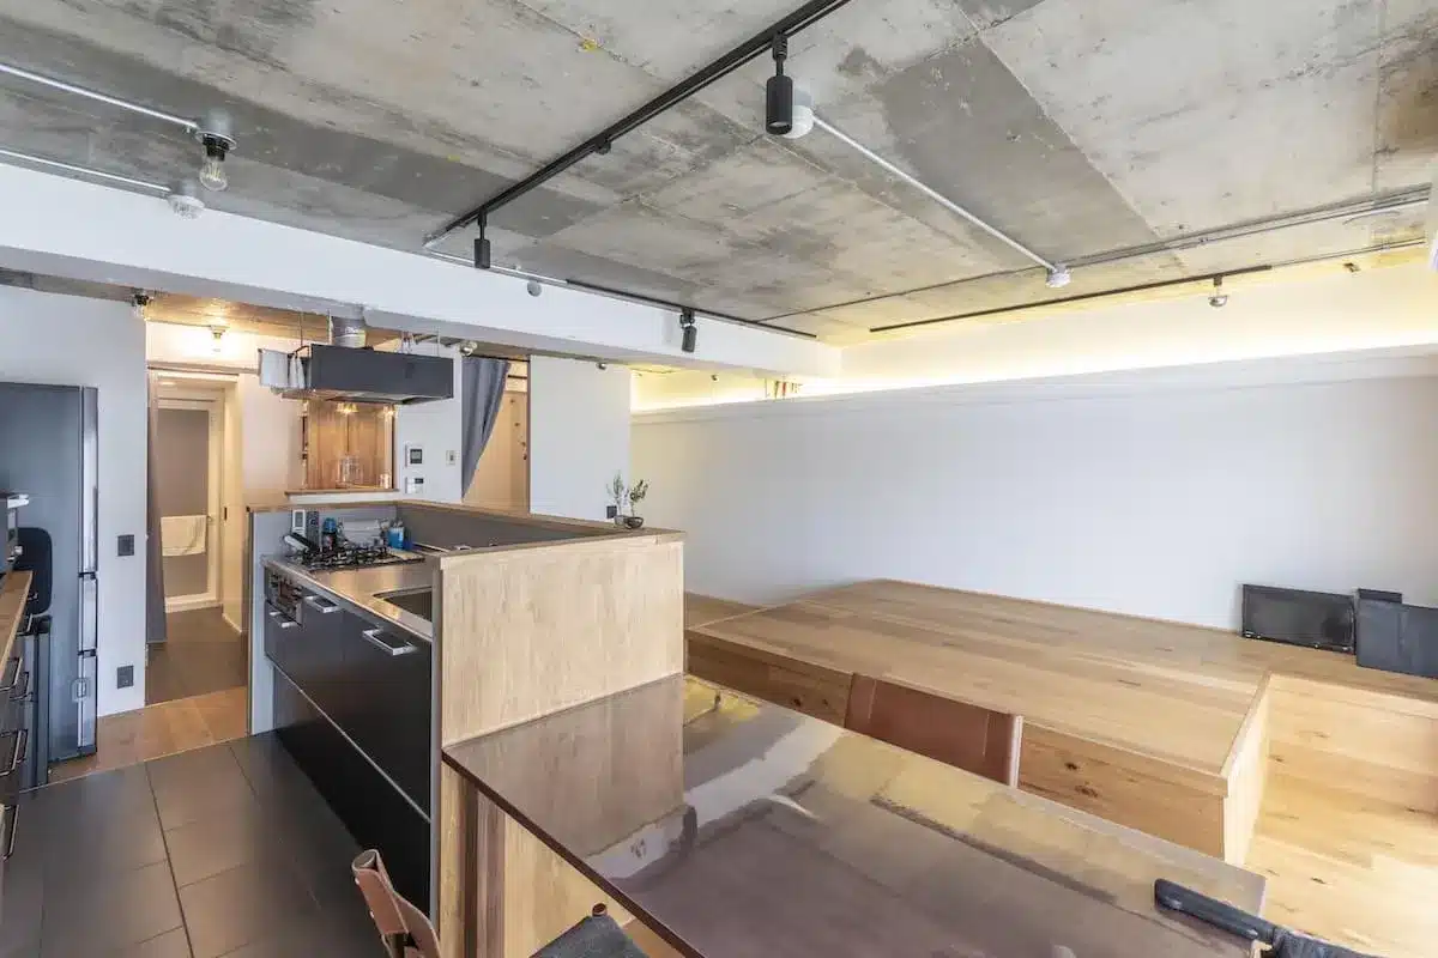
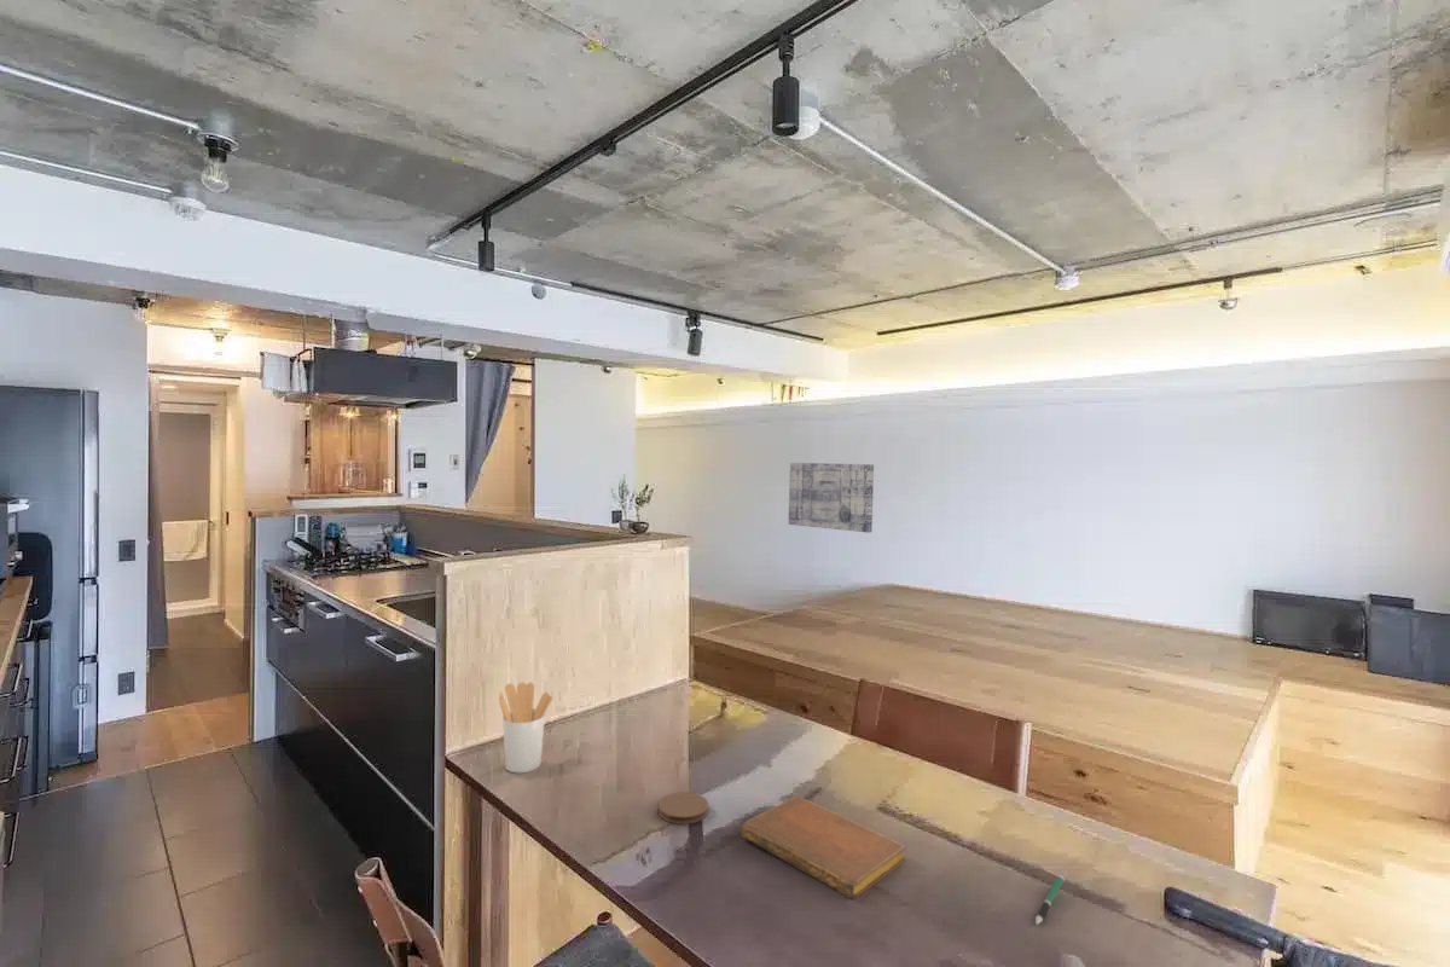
+ pen (1049, 898)
+ utensil holder (522, 724)
+ coaster (683, 806)
+ notebook (820, 841)
+ wall art (829, 496)
